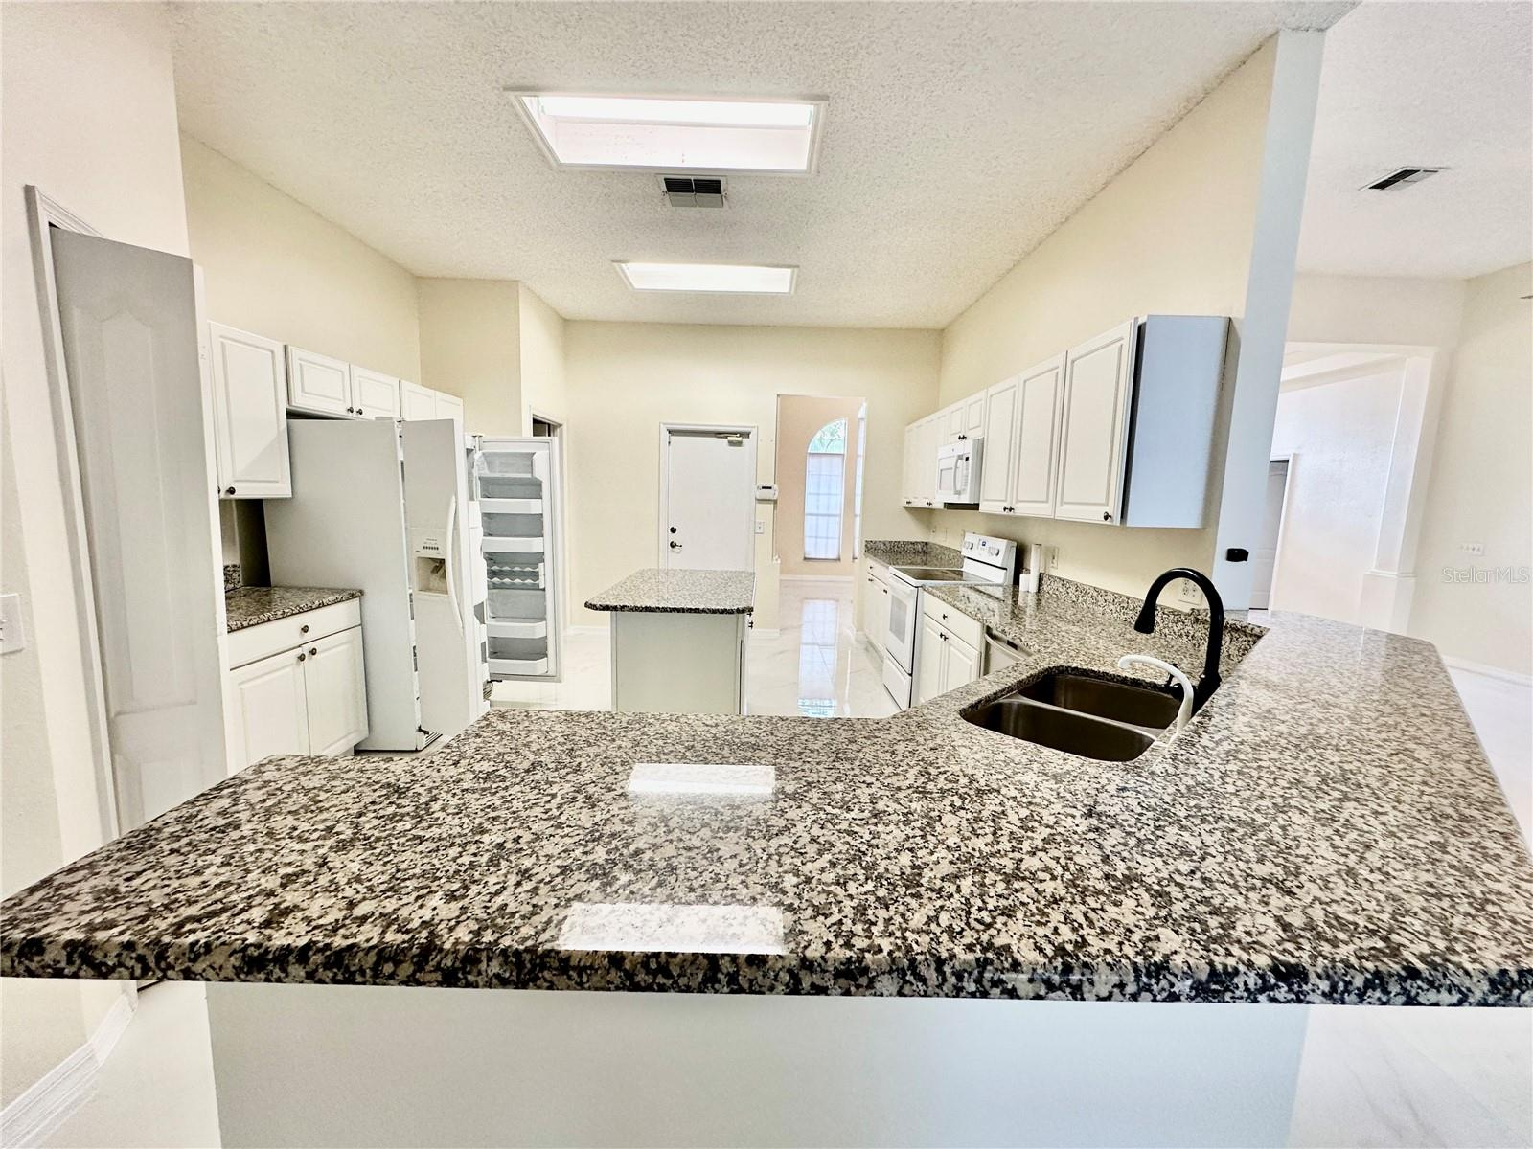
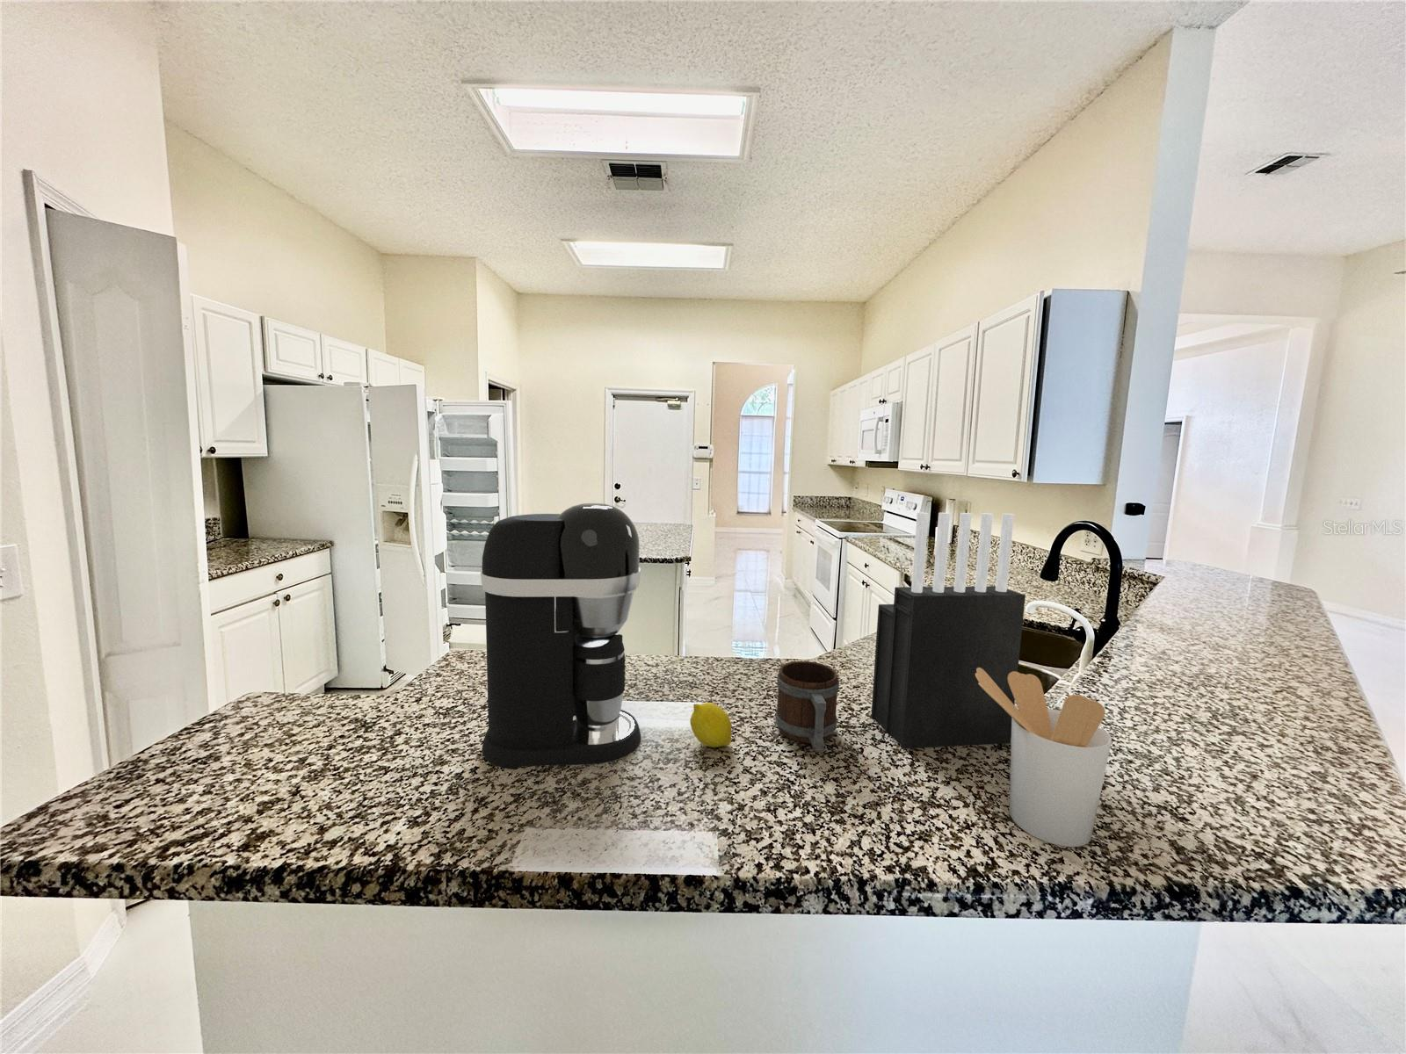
+ knife block (942, 621)
+ fruit (711, 724)
+ coffee maker (562, 626)
+ mug (809, 706)
+ utensil holder (1033, 748)
